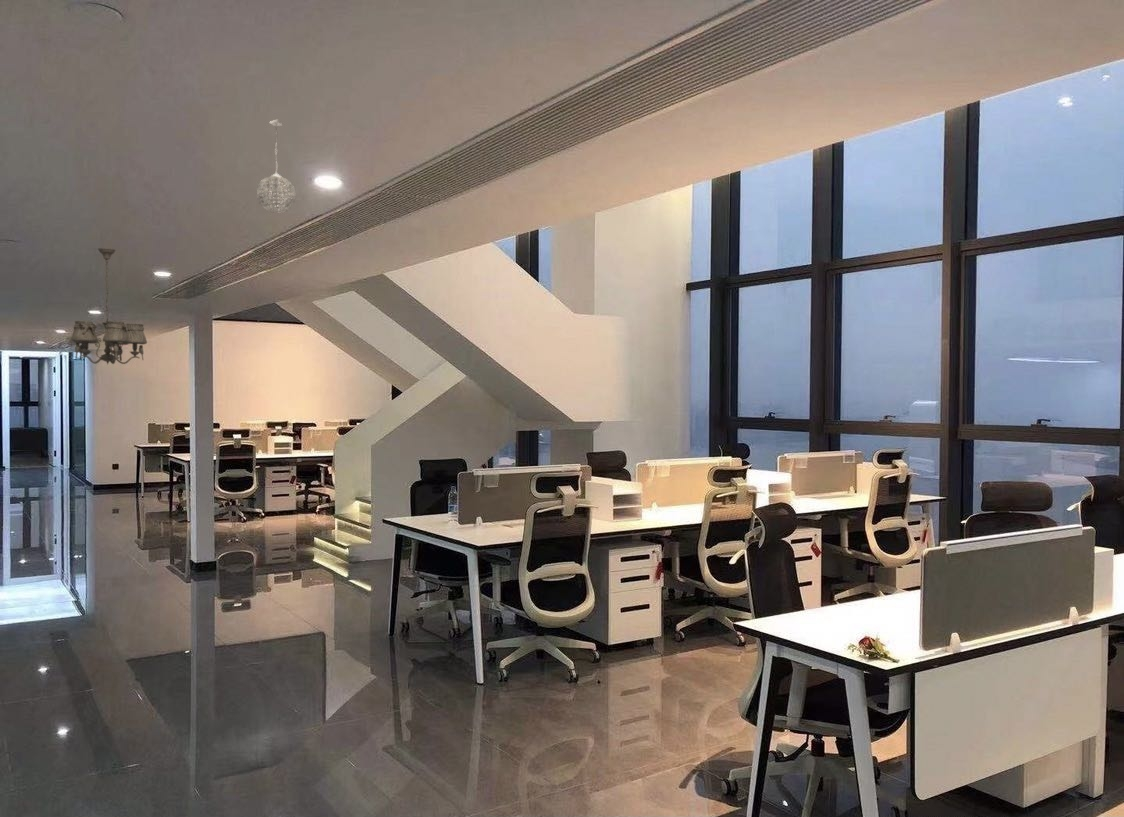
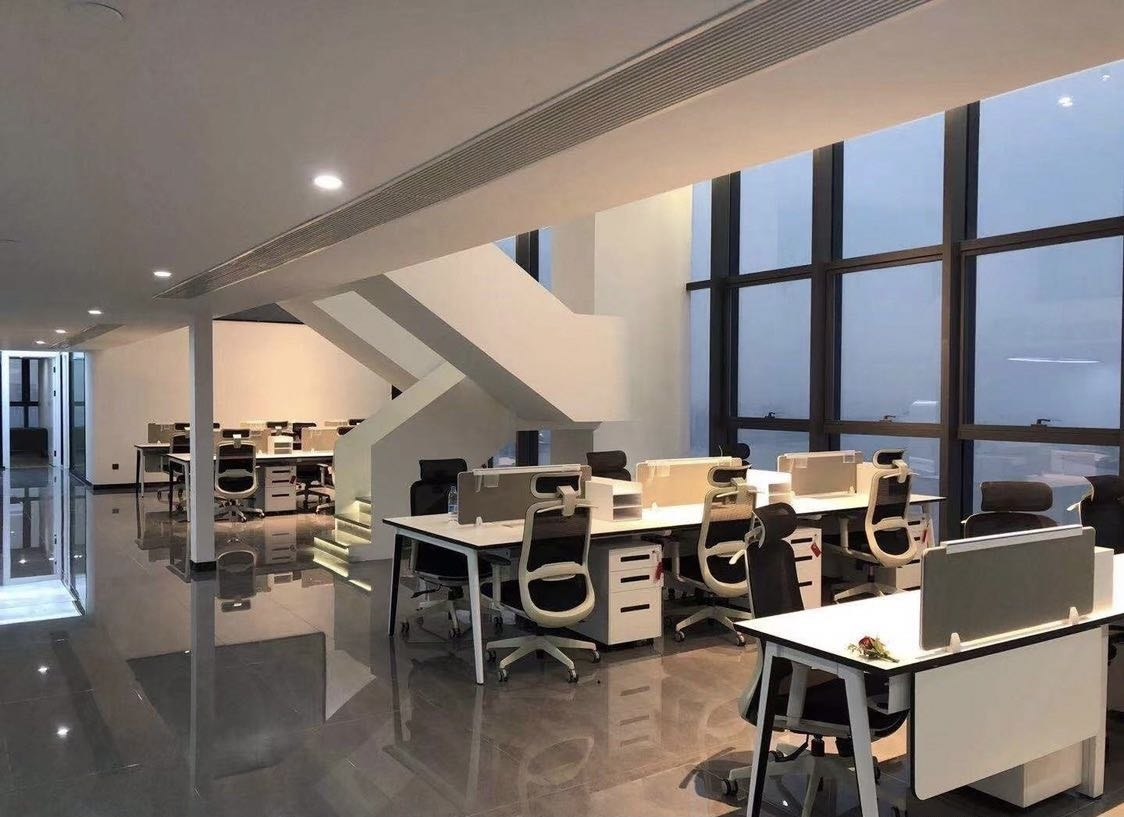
- chandelier (108, 305)
- pendant light (276, 166)
